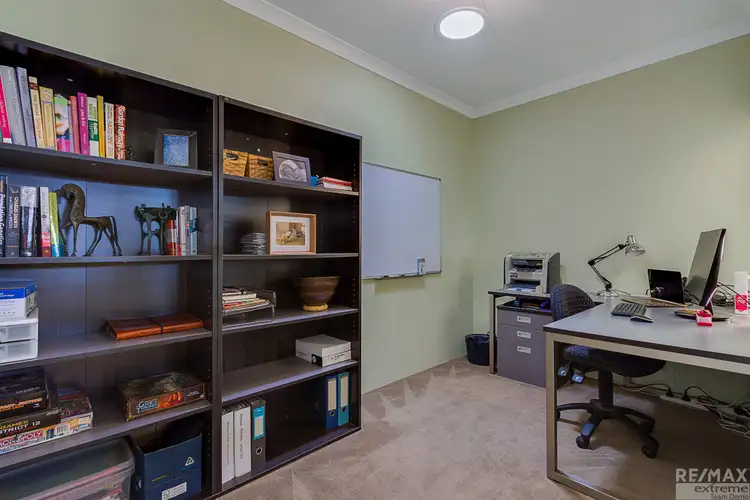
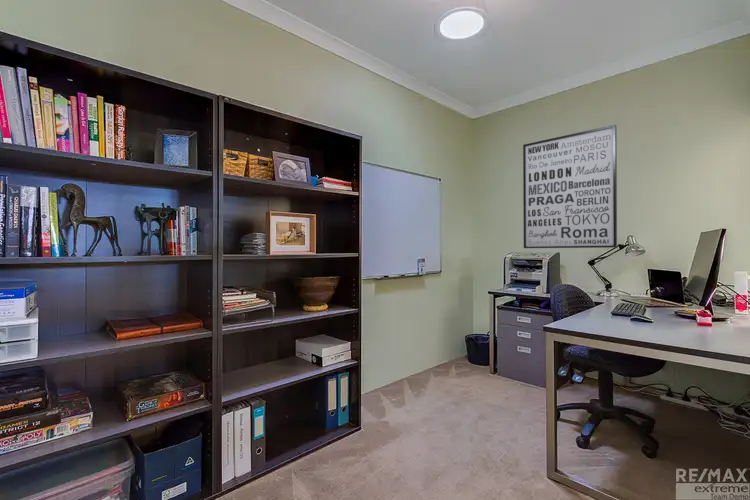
+ wall art (566, 191)
